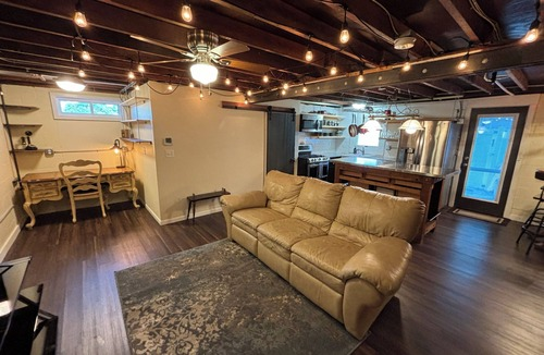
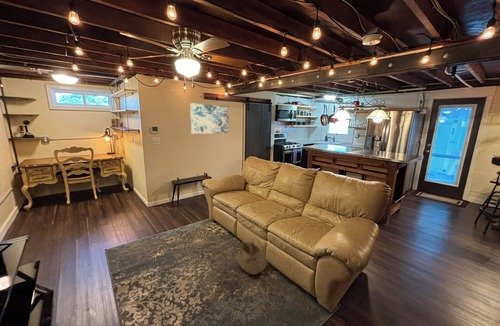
+ basket (251, 253)
+ wall art (210, 119)
